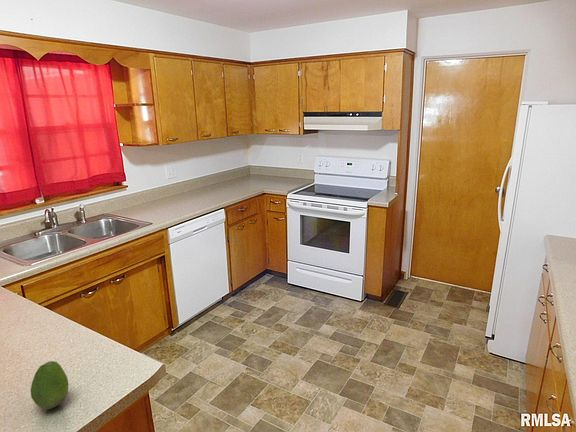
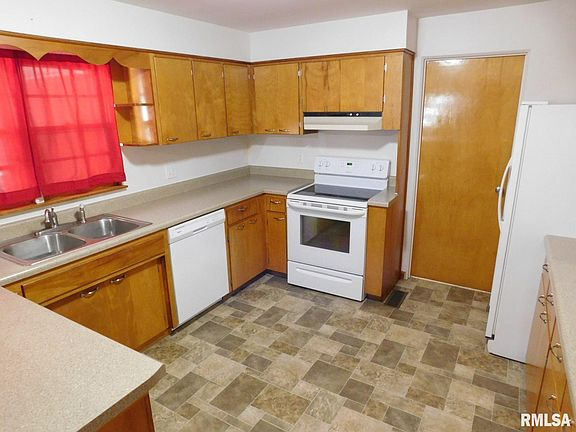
- fruit (49, 384)
